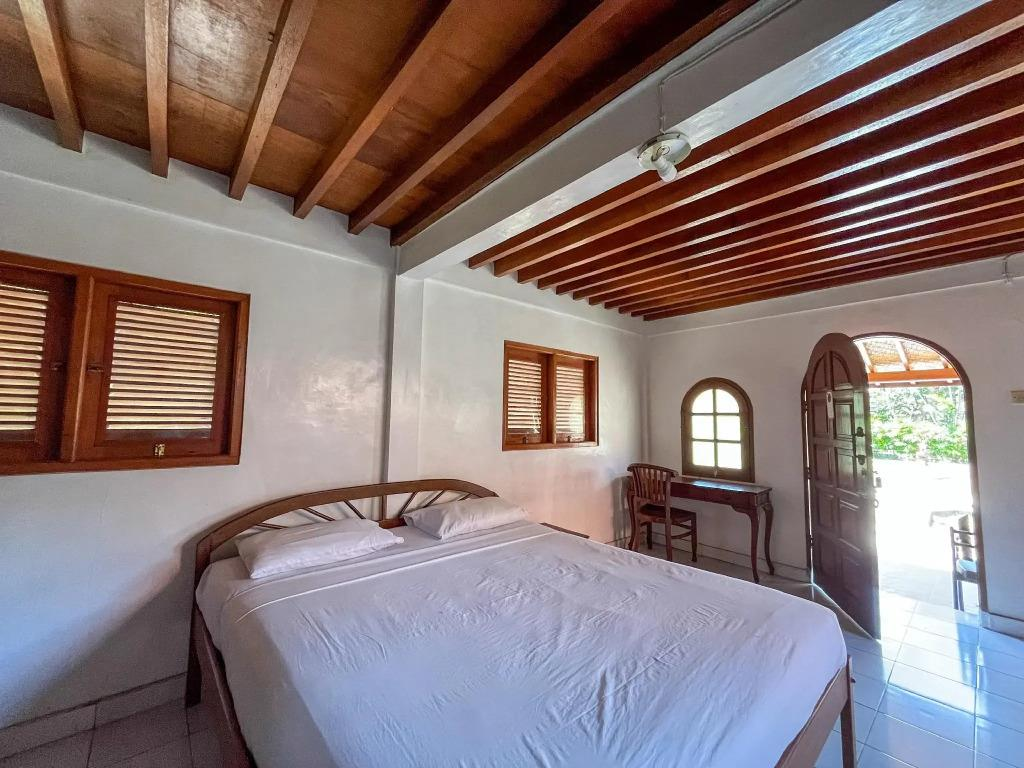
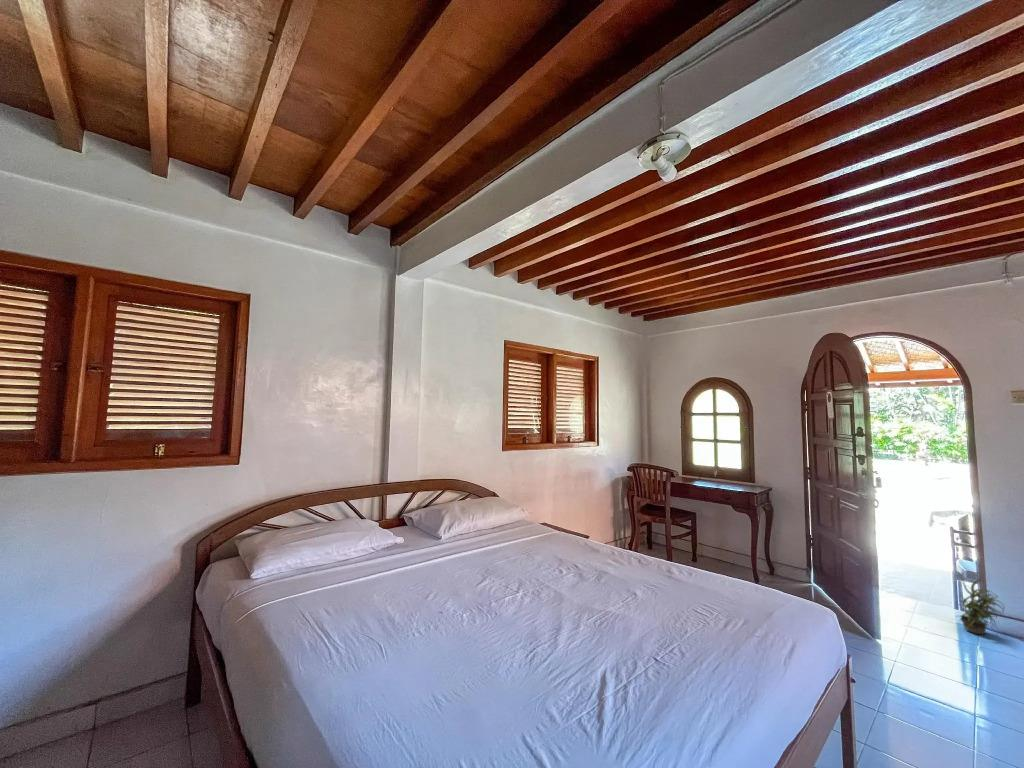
+ potted plant (978, 606)
